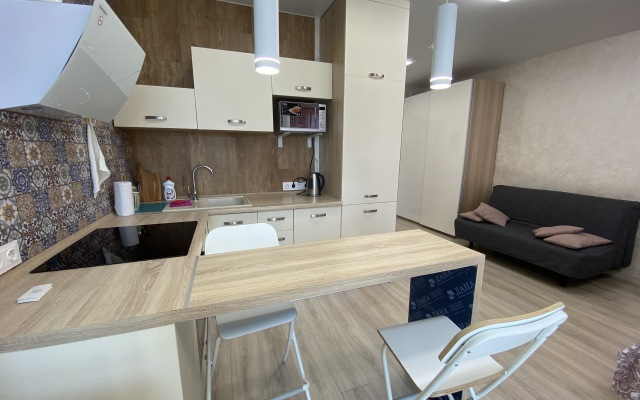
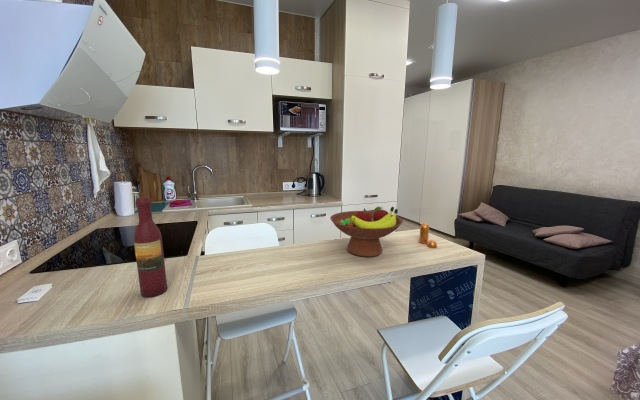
+ pepper shaker (428, 234)
+ wine bottle (148, 245)
+ fruit bowl (365, 228)
